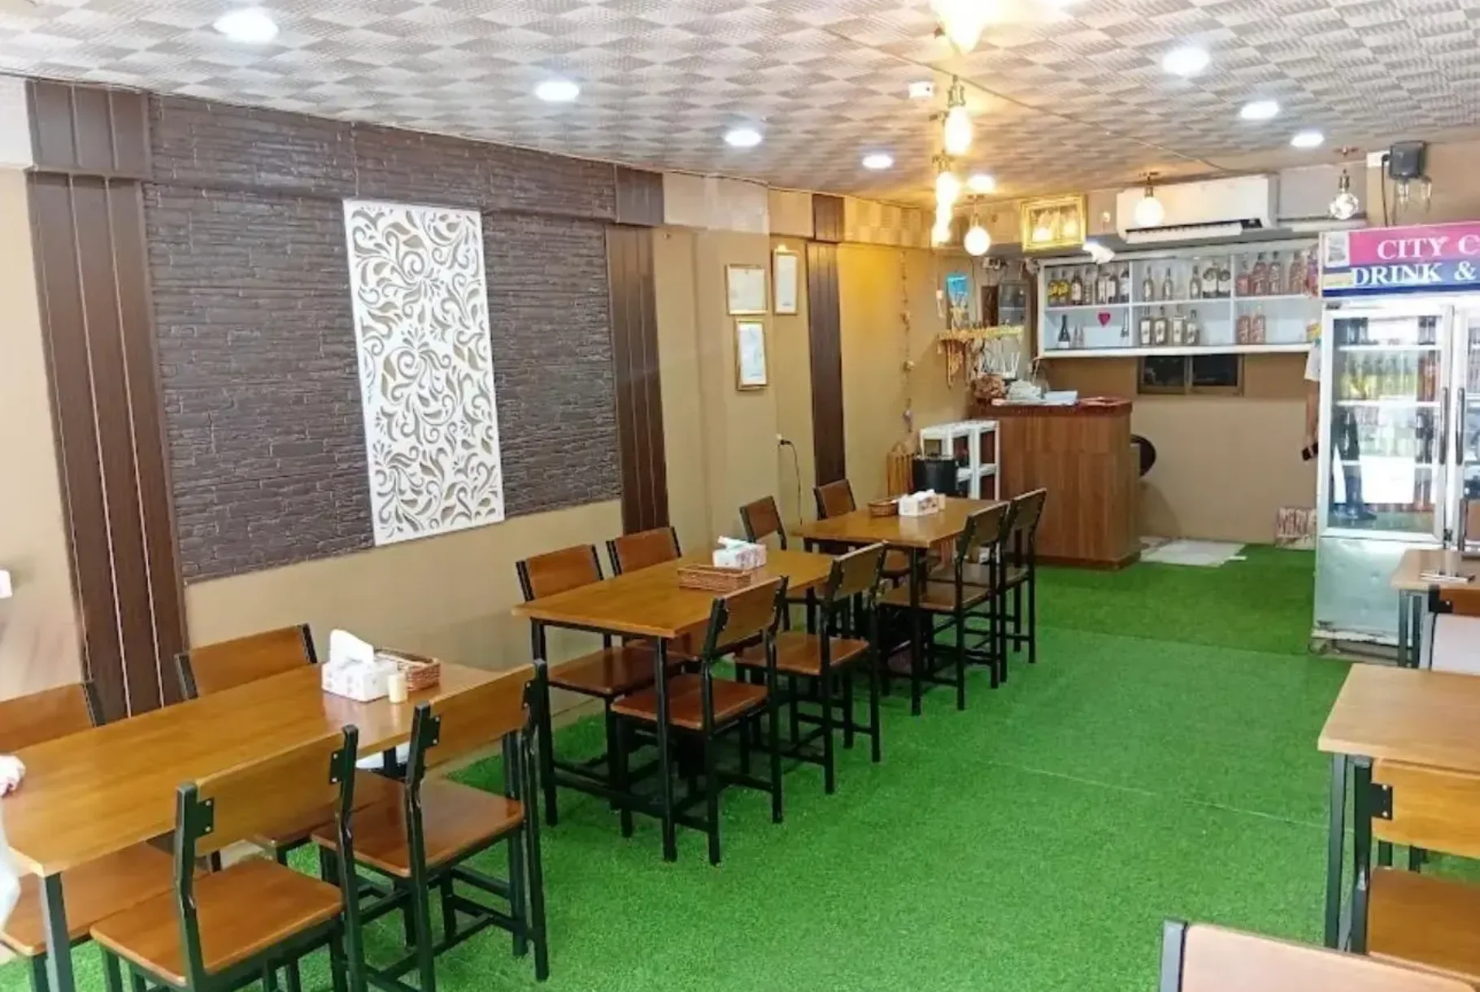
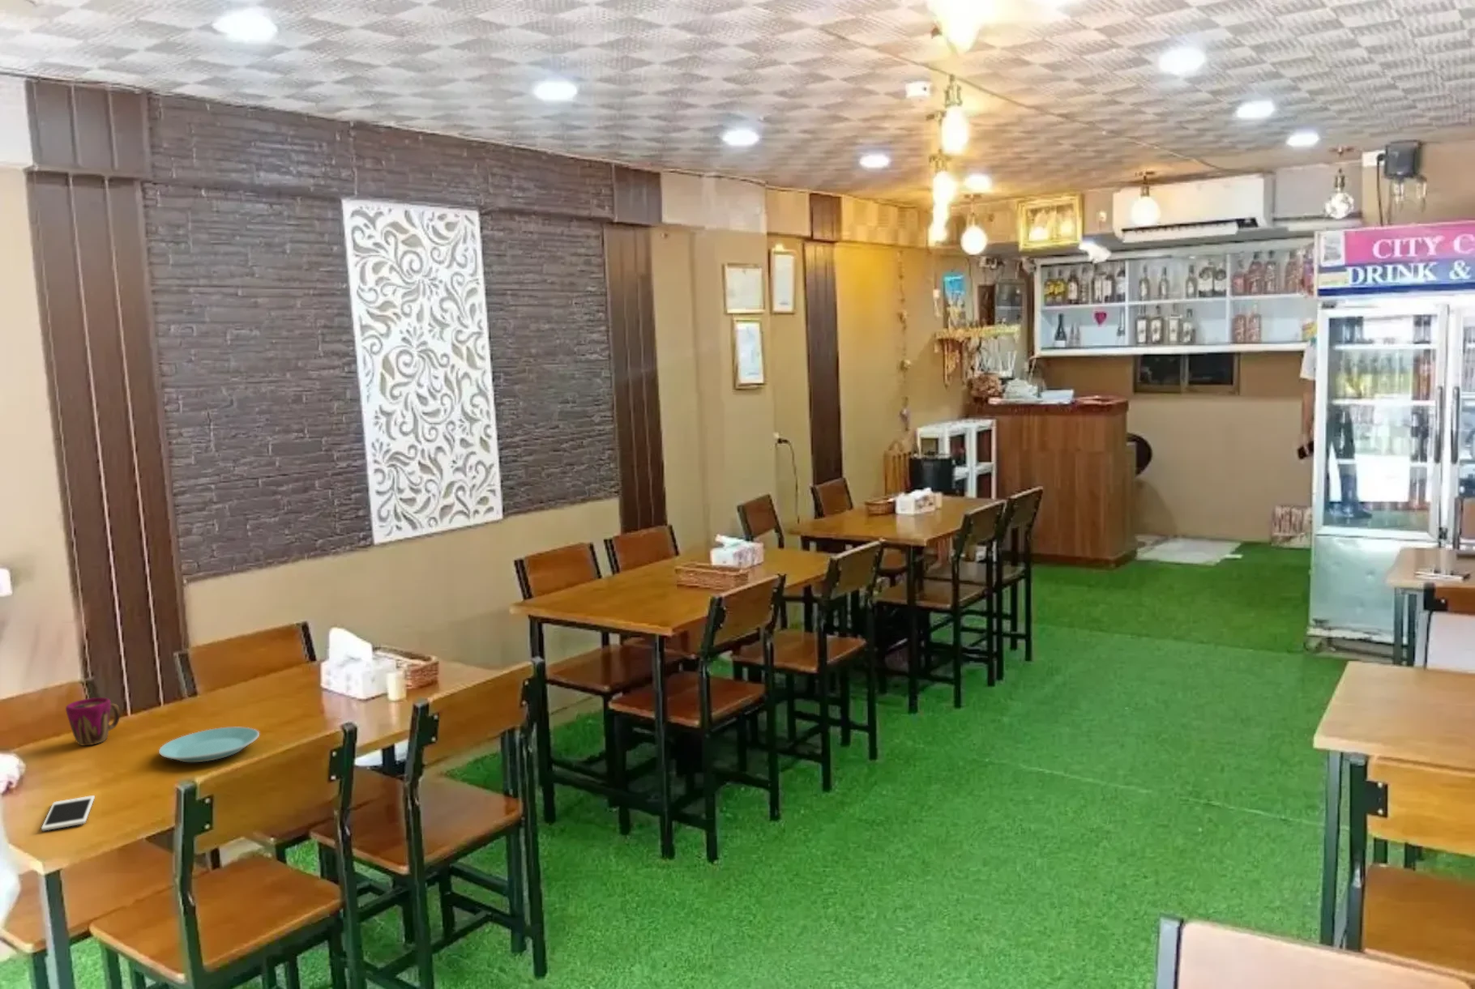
+ cell phone (68, 812)
+ cup (95, 720)
+ plate (210, 746)
